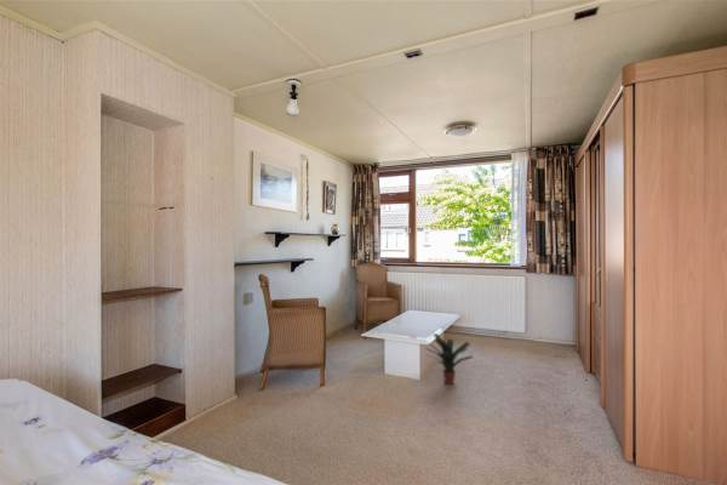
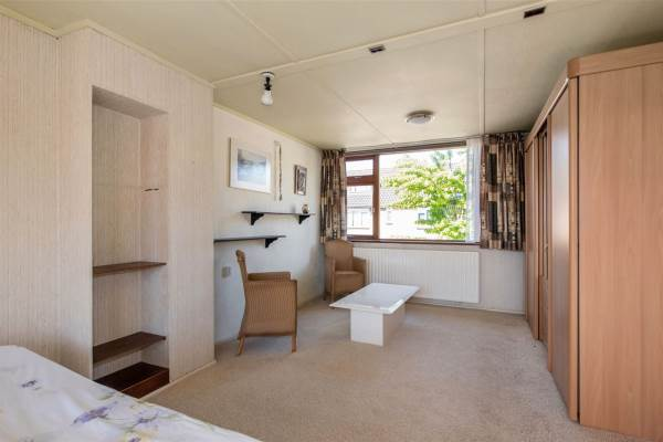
- potted plant (446, 358)
